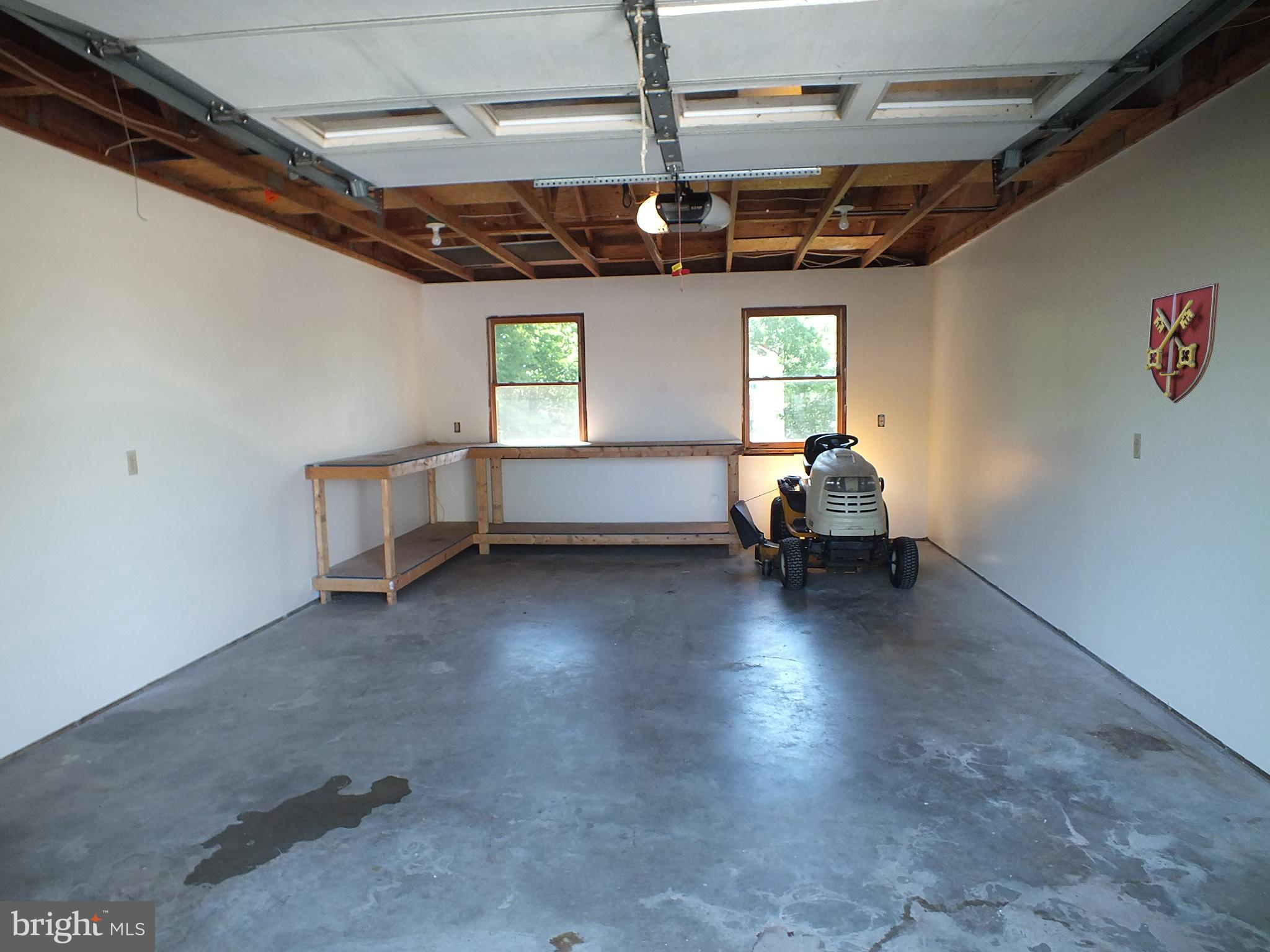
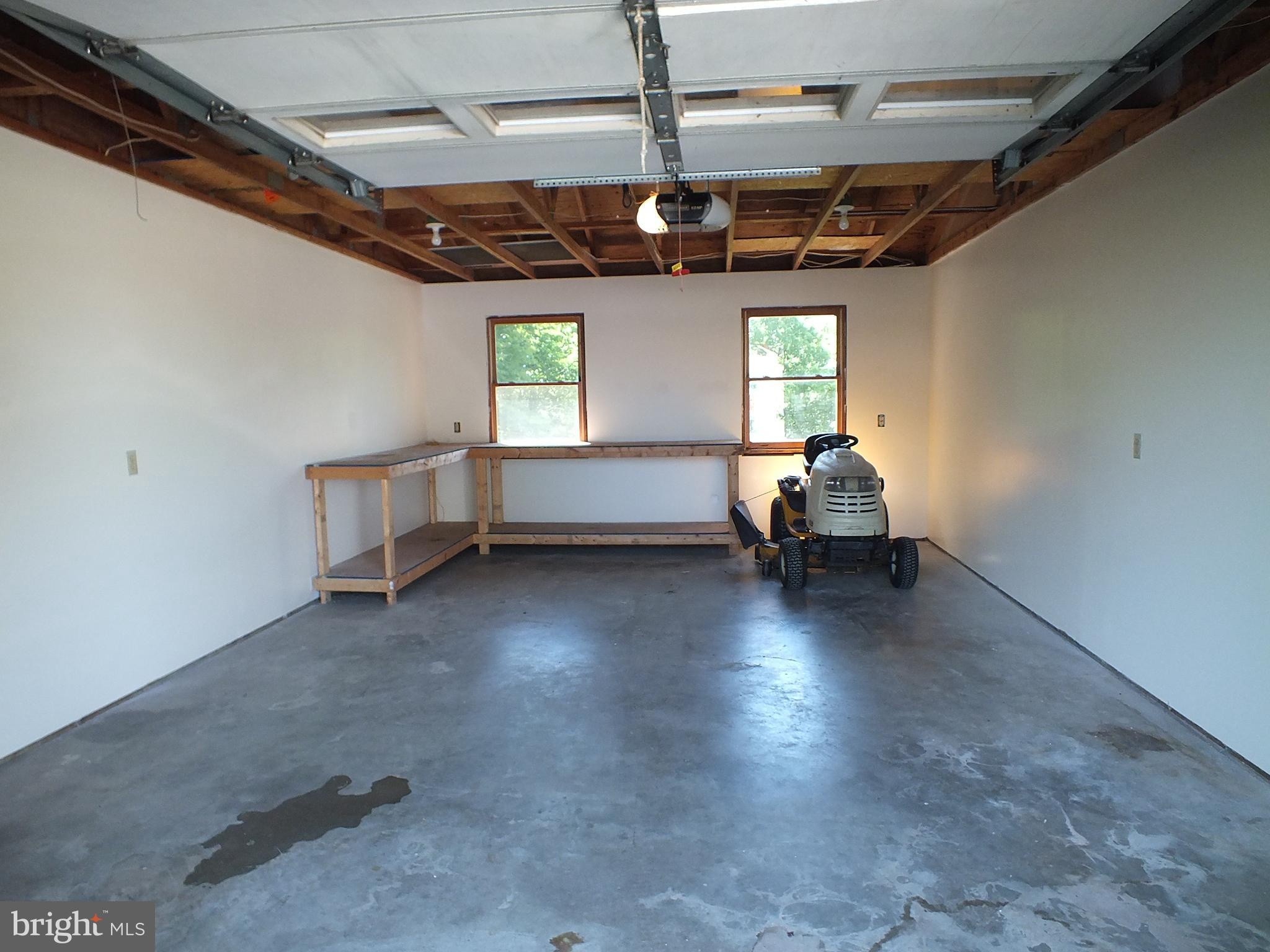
- decorative shield (1172, 347)
